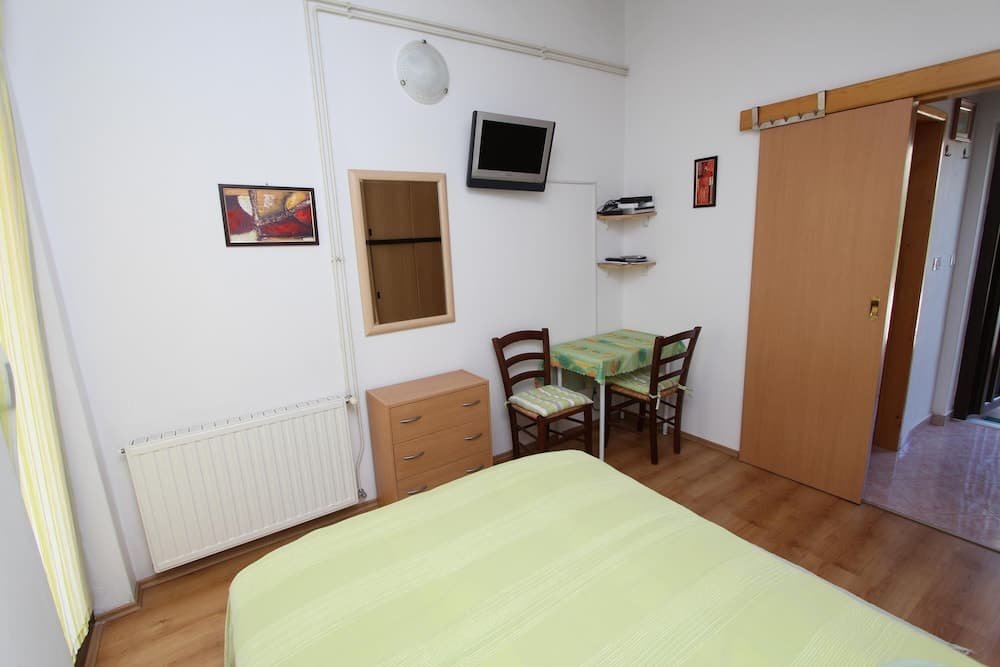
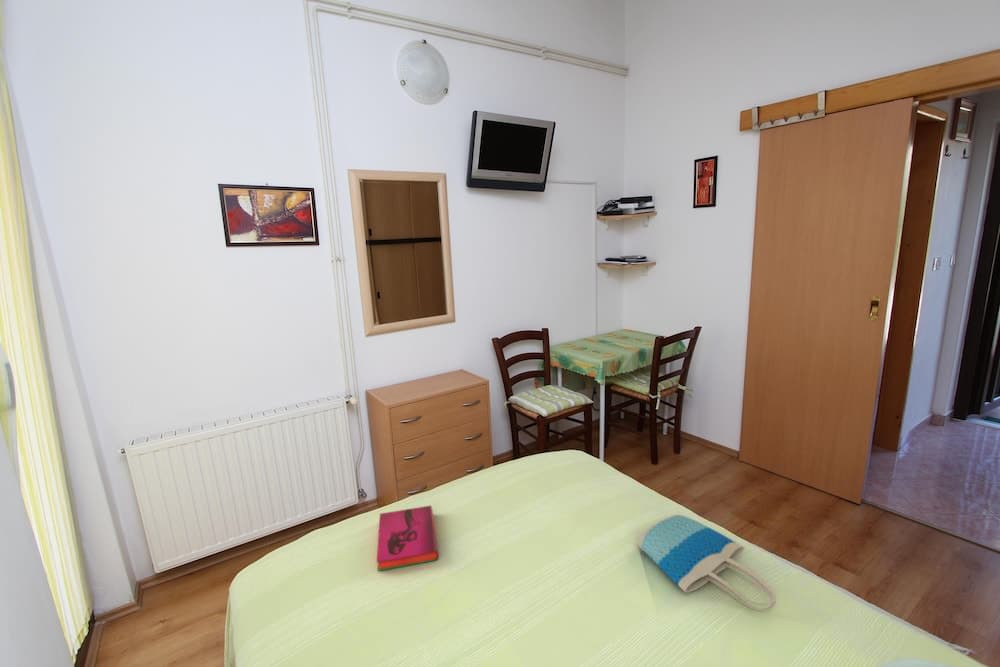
+ hardback book (407, 535)
+ tote bag (706, 560)
